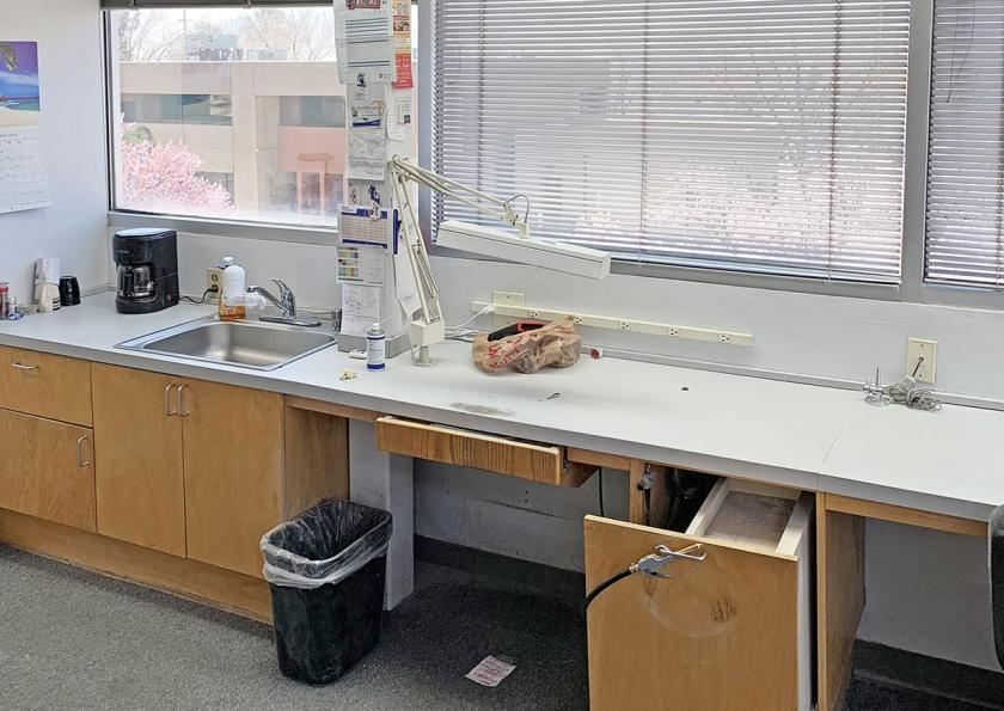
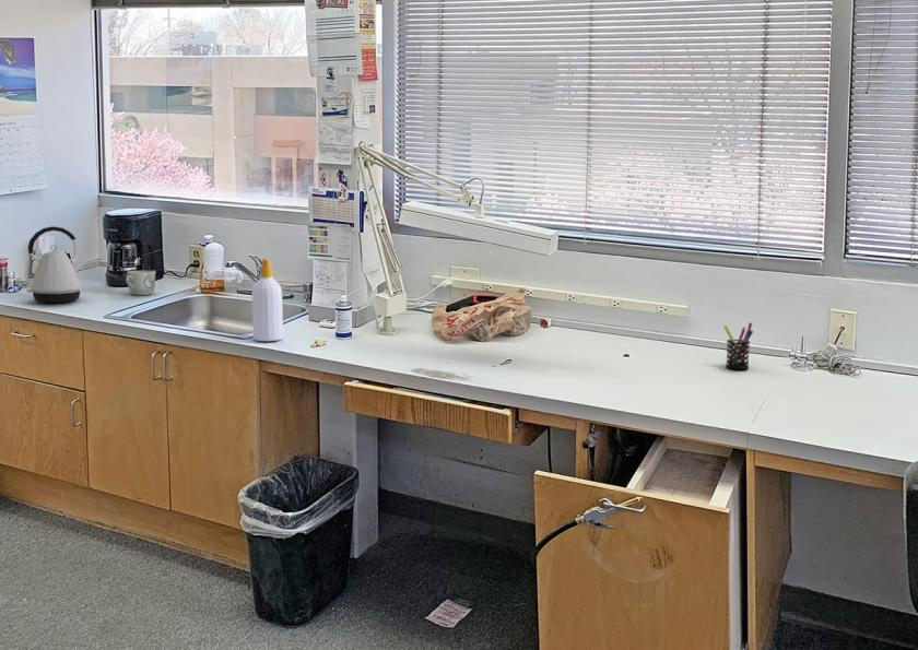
+ mug (139, 283)
+ soap bottle (267, 299)
+ pen holder (740, 344)
+ kettle (56, 263)
